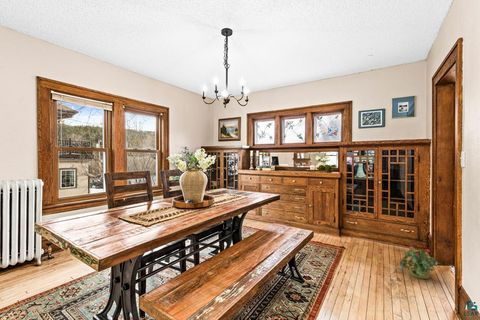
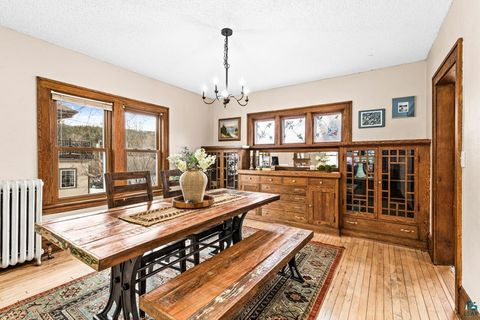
- potted plant (418, 262)
